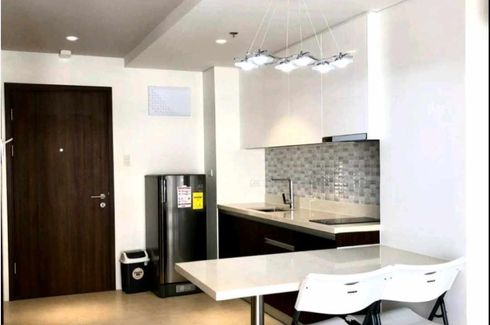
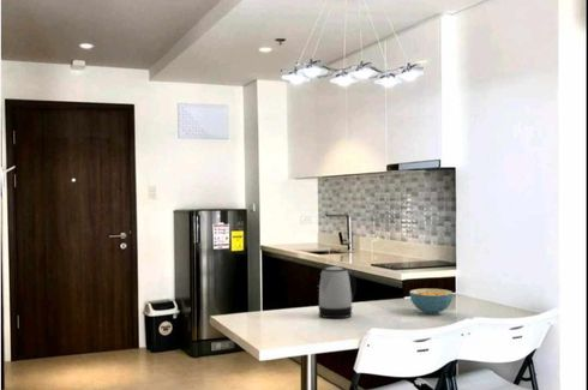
+ kettle (338, 290)
+ cereal bowl (431, 302)
